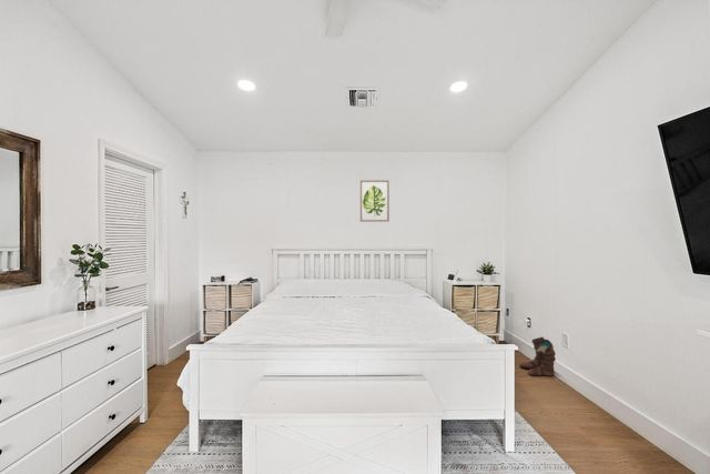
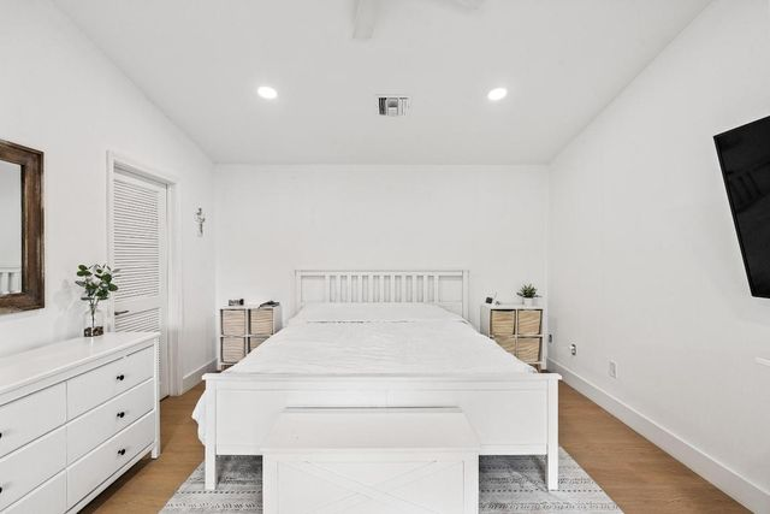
- wall art (374, 201)
- boots (539, 355)
